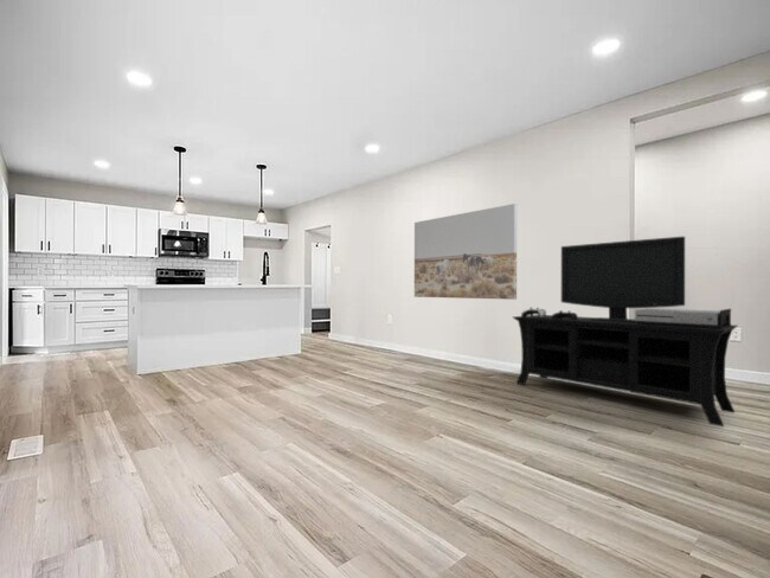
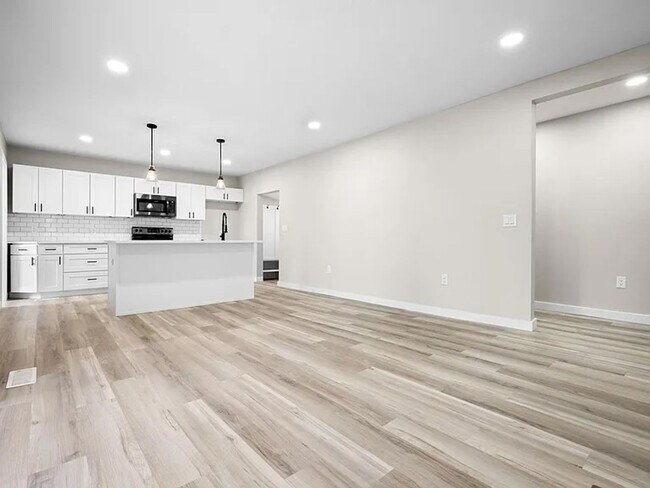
- media console (610, 319)
- wall art (458, 256)
